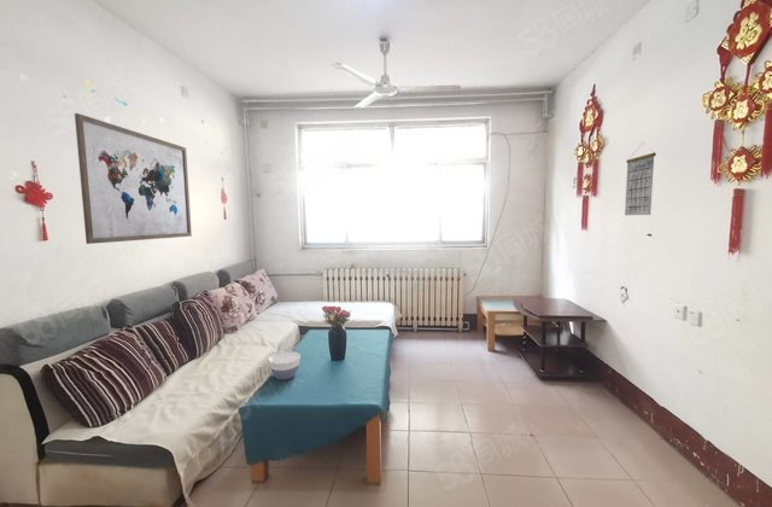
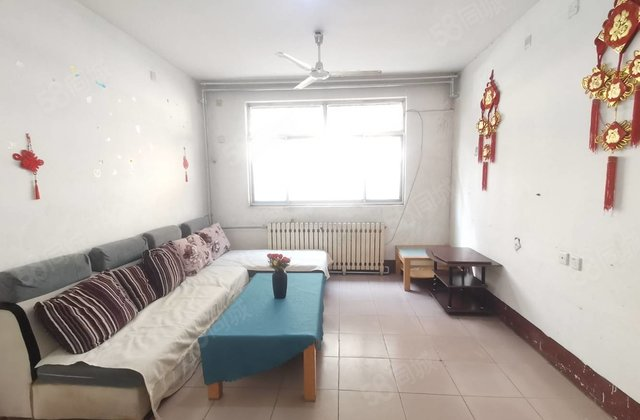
- calendar (638, 179)
- wall art (145, 187)
- bowl (285, 366)
